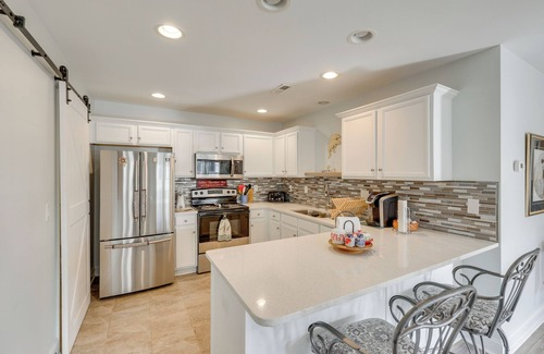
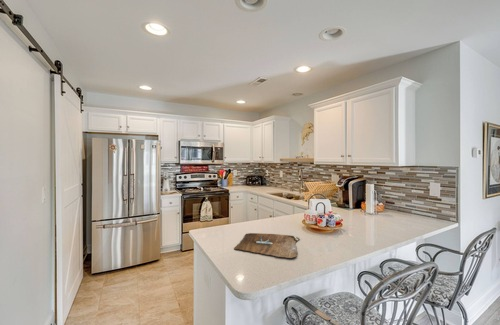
+ cutting board (268, 239)
